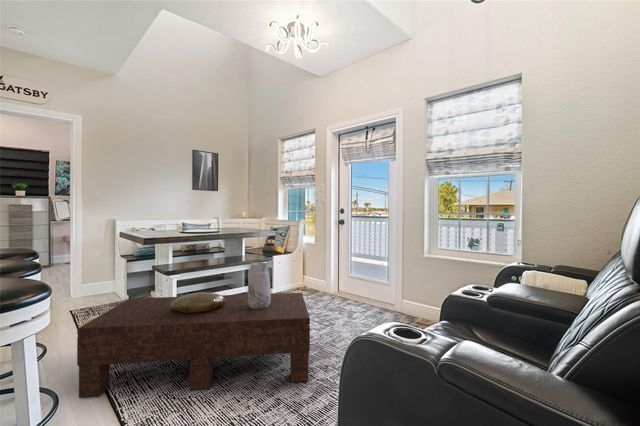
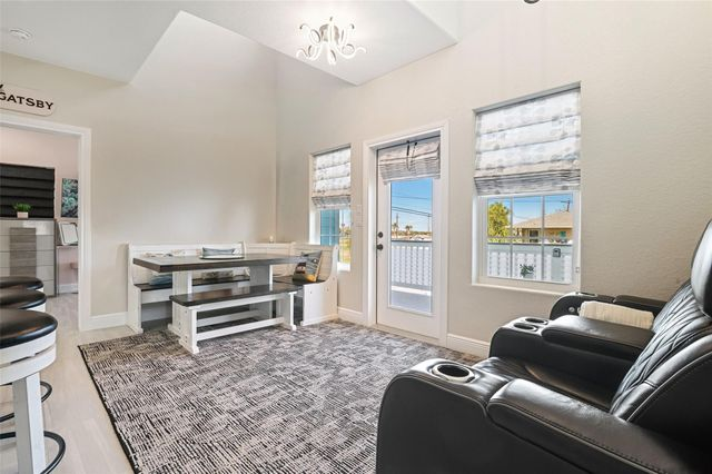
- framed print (205, 171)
- vase (259, 284)
- decorative bowl (198, 300)
- coffee table (210, 335)
